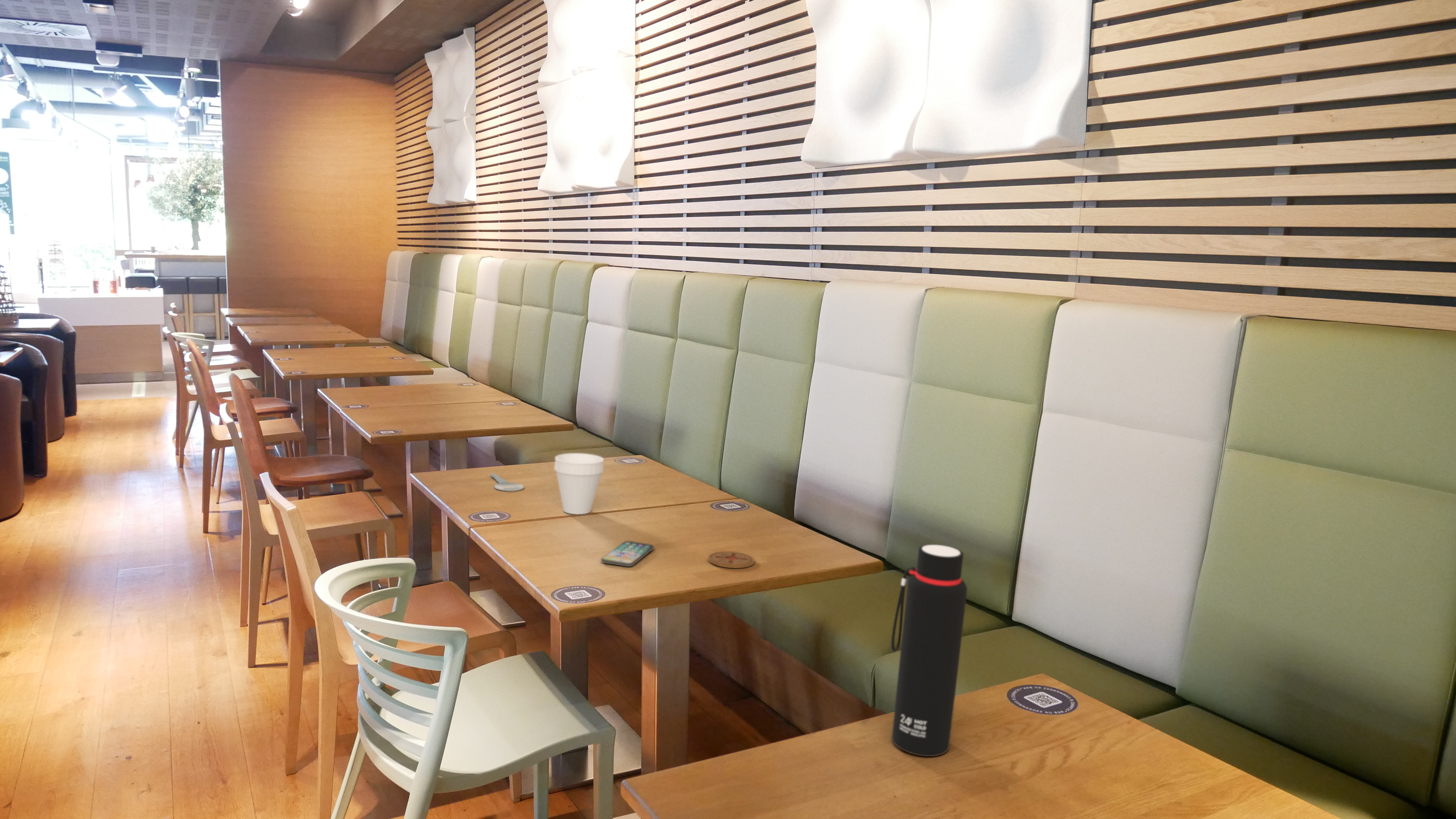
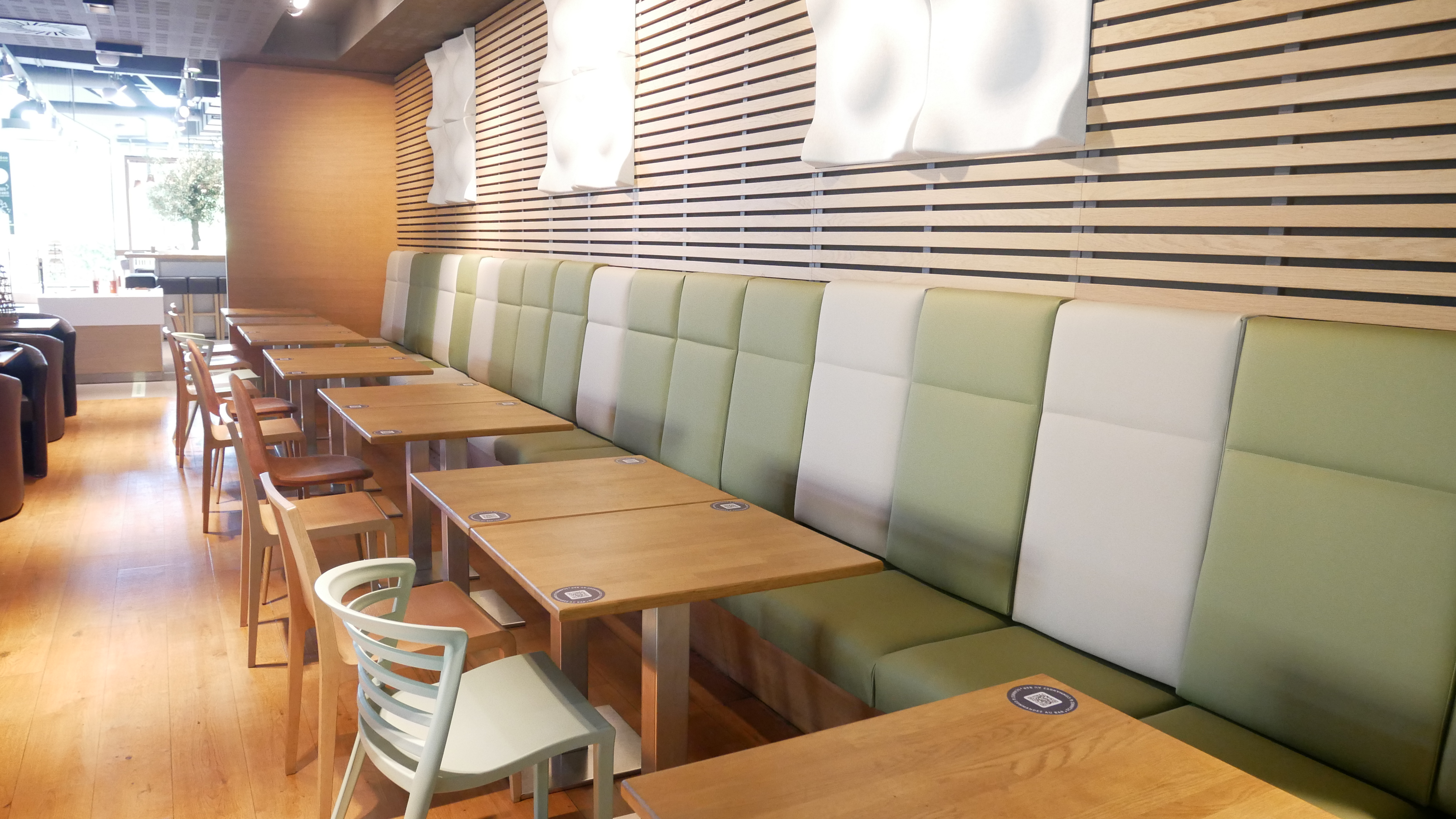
- coaster (731, 559)
- smartphone (628, 553)
- water bottle (925, 646)
- cup (578, 484)
- key (503, 482)
